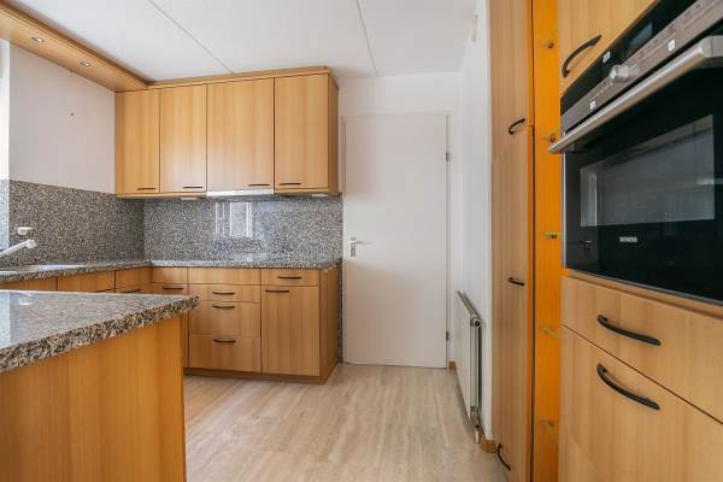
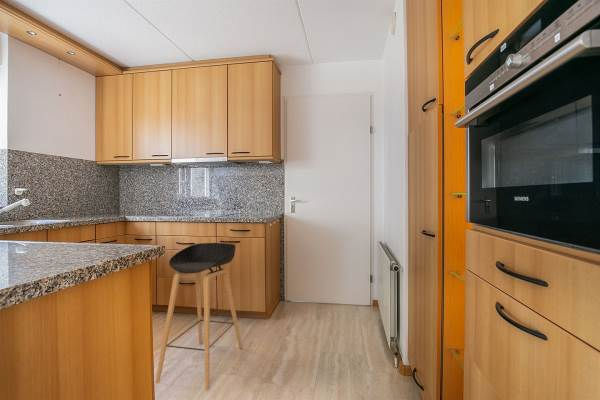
+ stool (204, 305)
